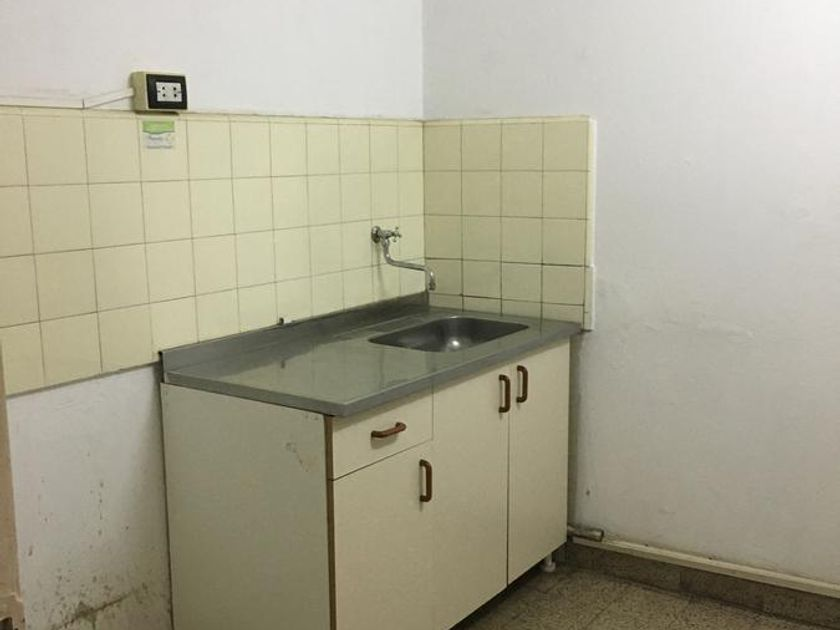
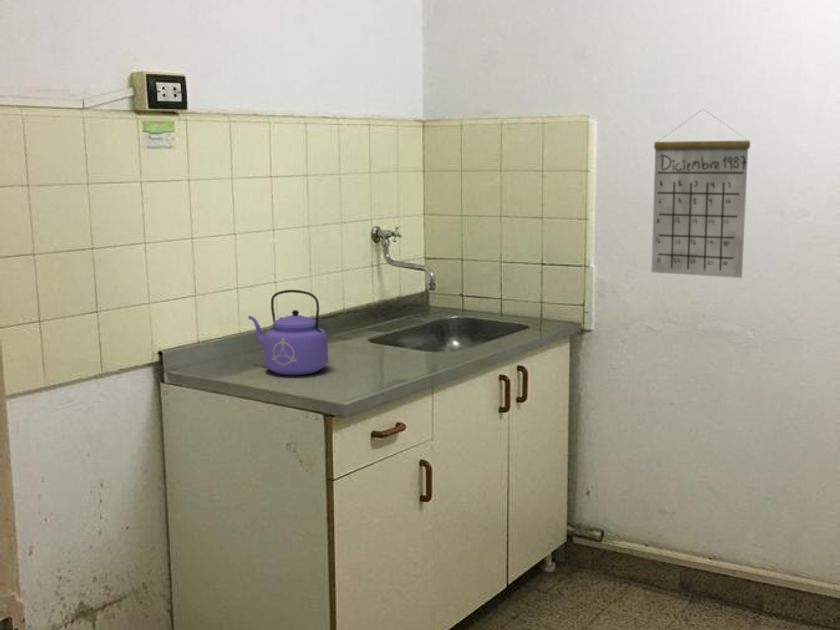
+ calendar (699, 193)
+ kettle (286, 329)
